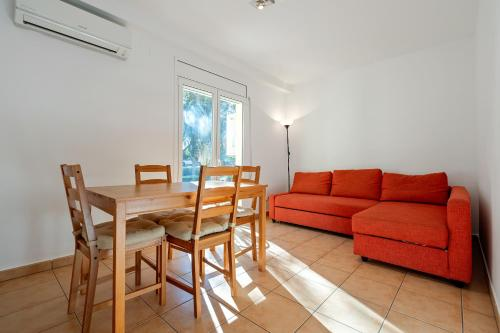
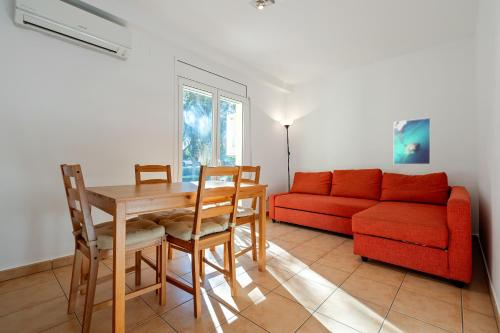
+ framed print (411, 142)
